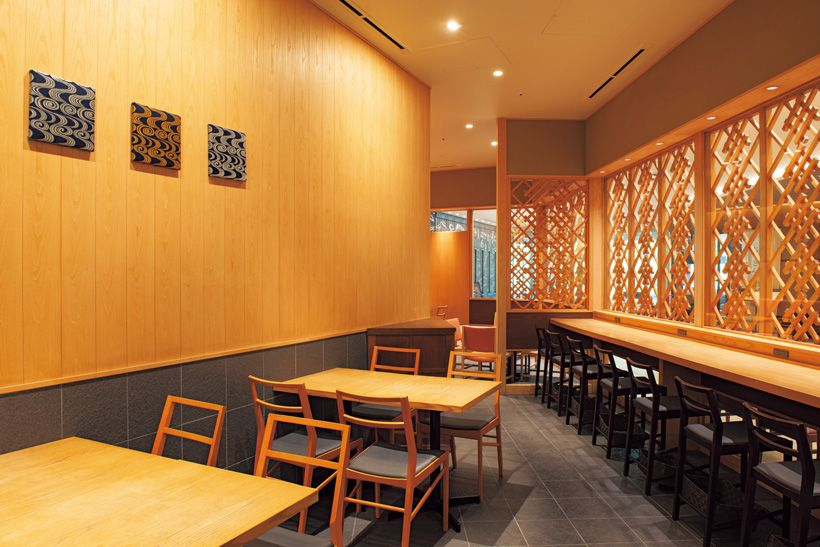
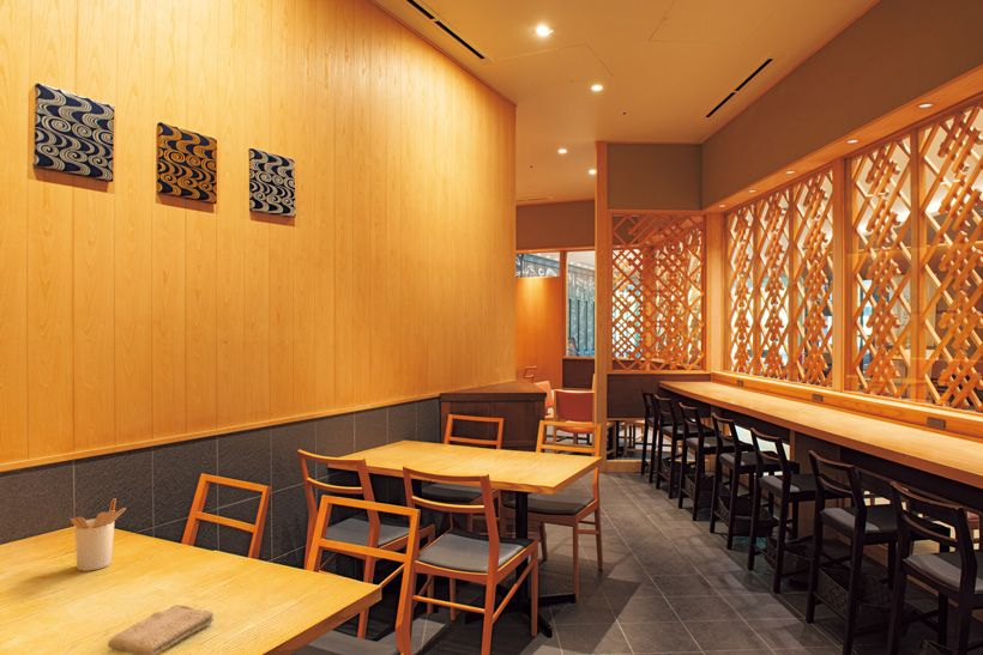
+ washcloth (164, 627)
+ utensil holder (99, 535)
